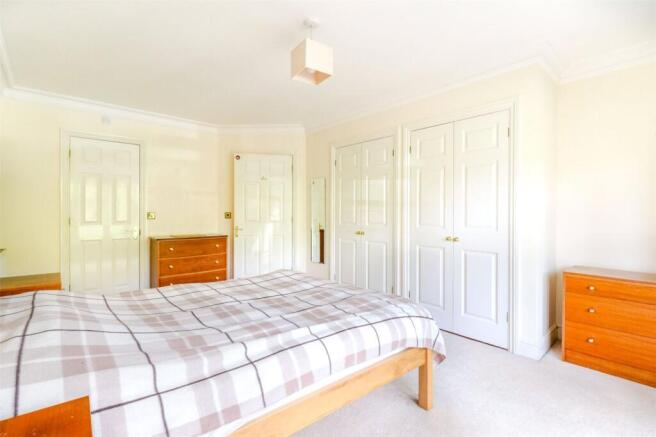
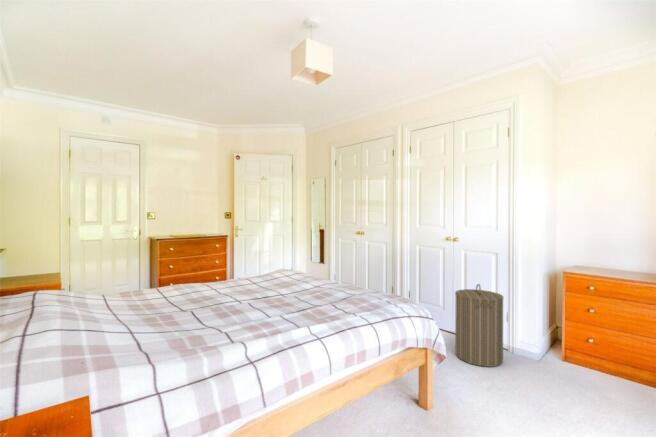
+ laundry hamper (478, 320)
